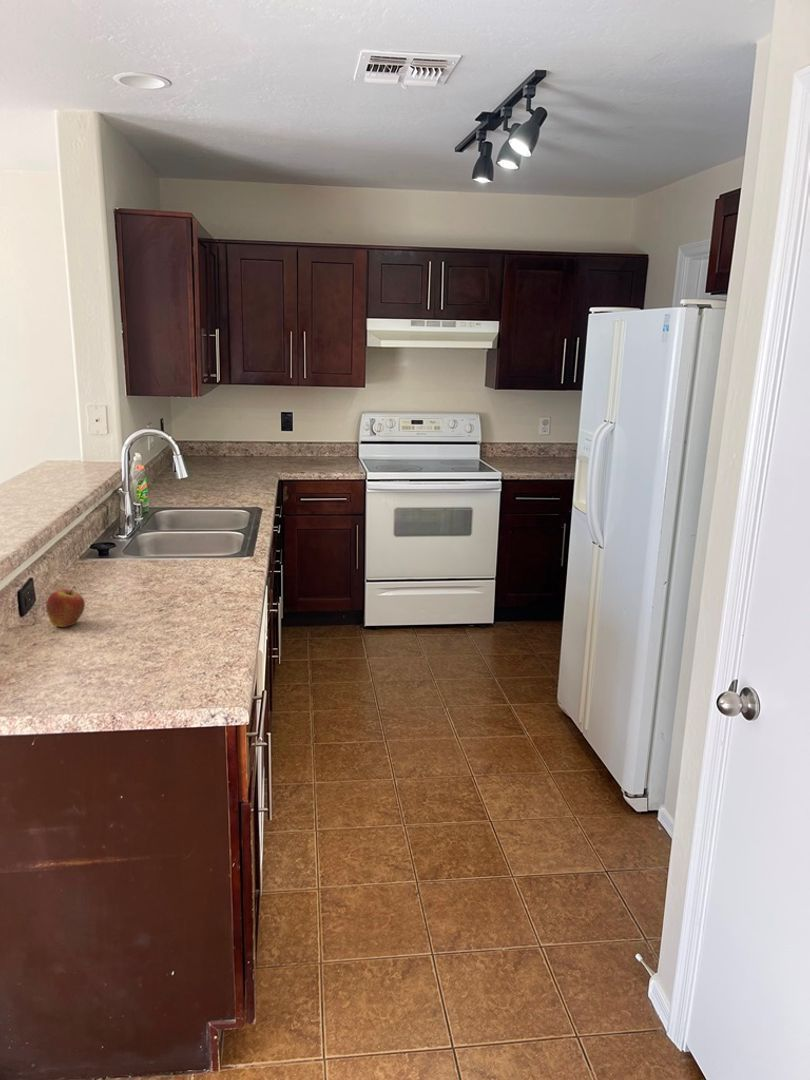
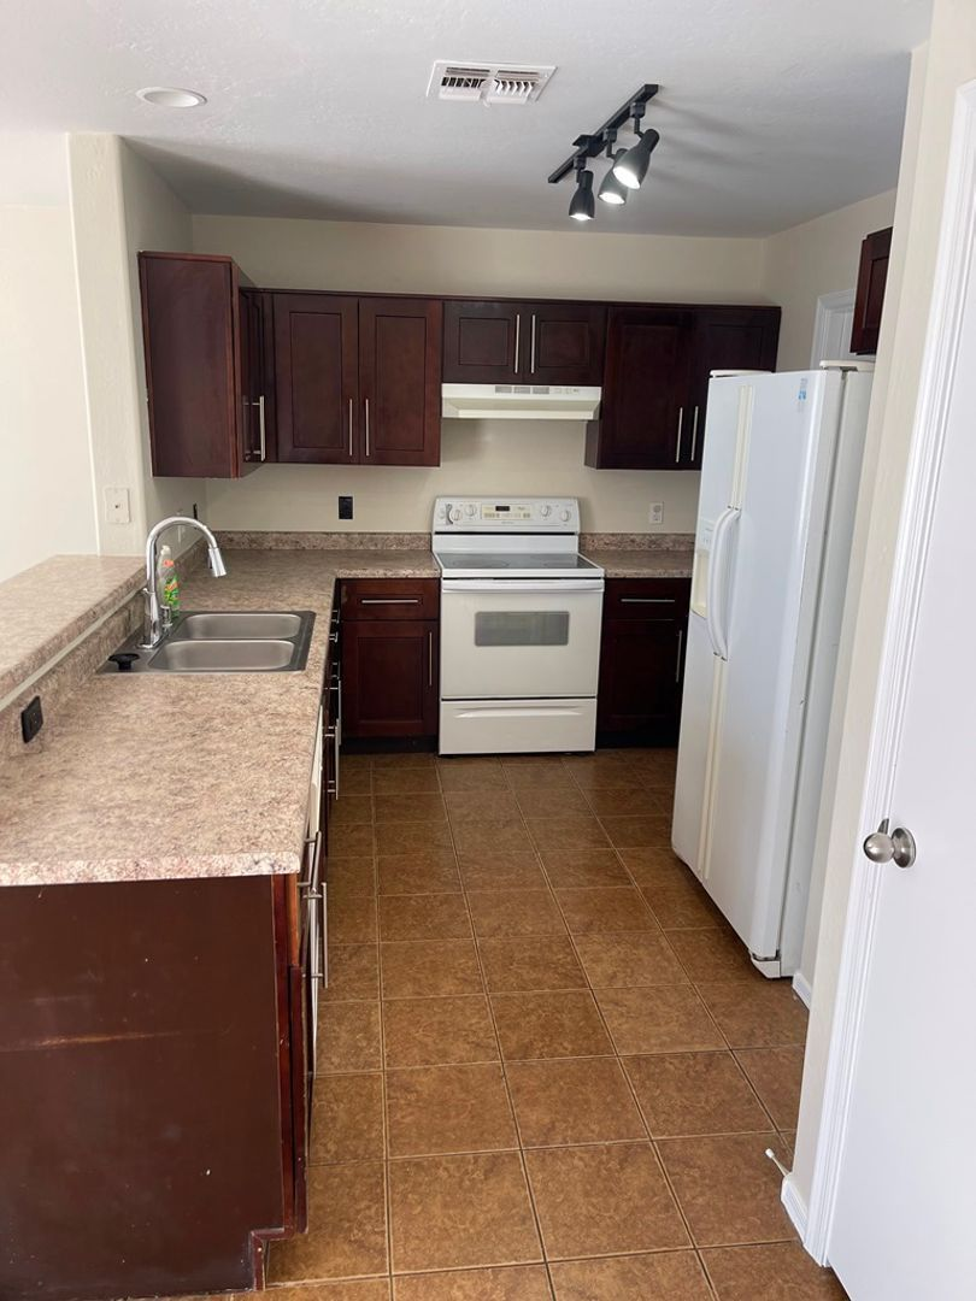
- apple (65, 605)
